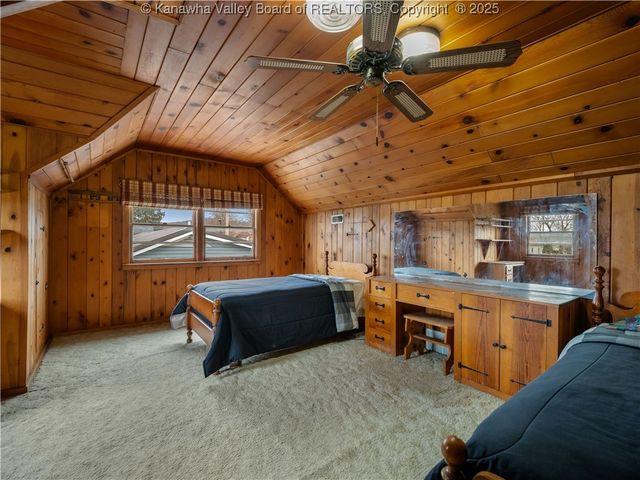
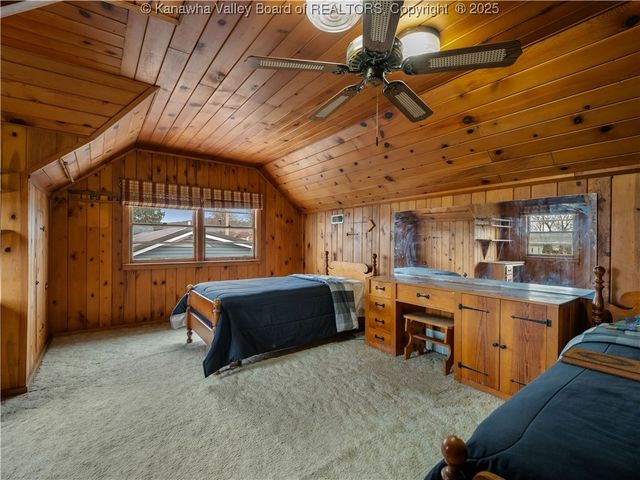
+ hardback book (604, 362)
